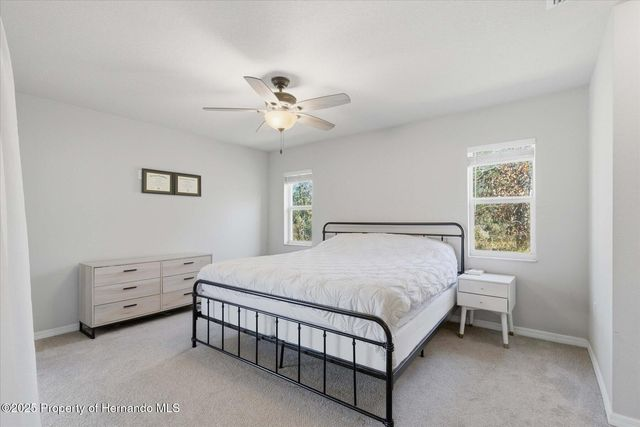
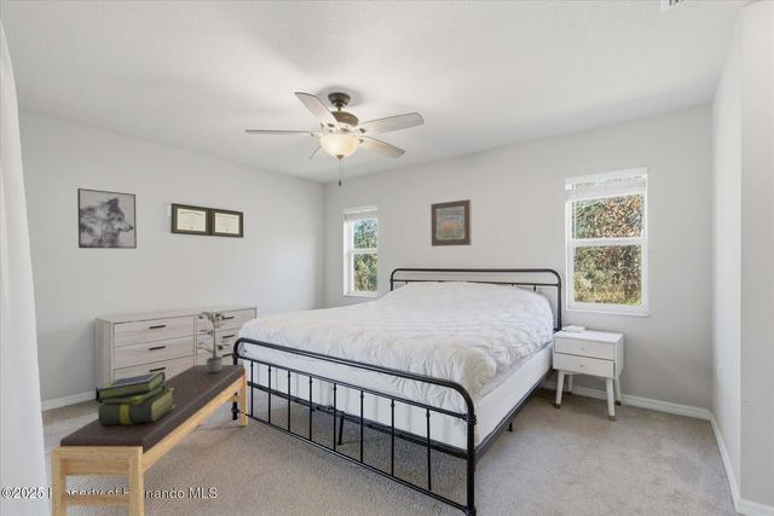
+ potted plant (212, 336)
+ stack of books (134, 398)
+ wall art (450, 224)
+ bench (174, 430)
+ wall art (108, 220)
